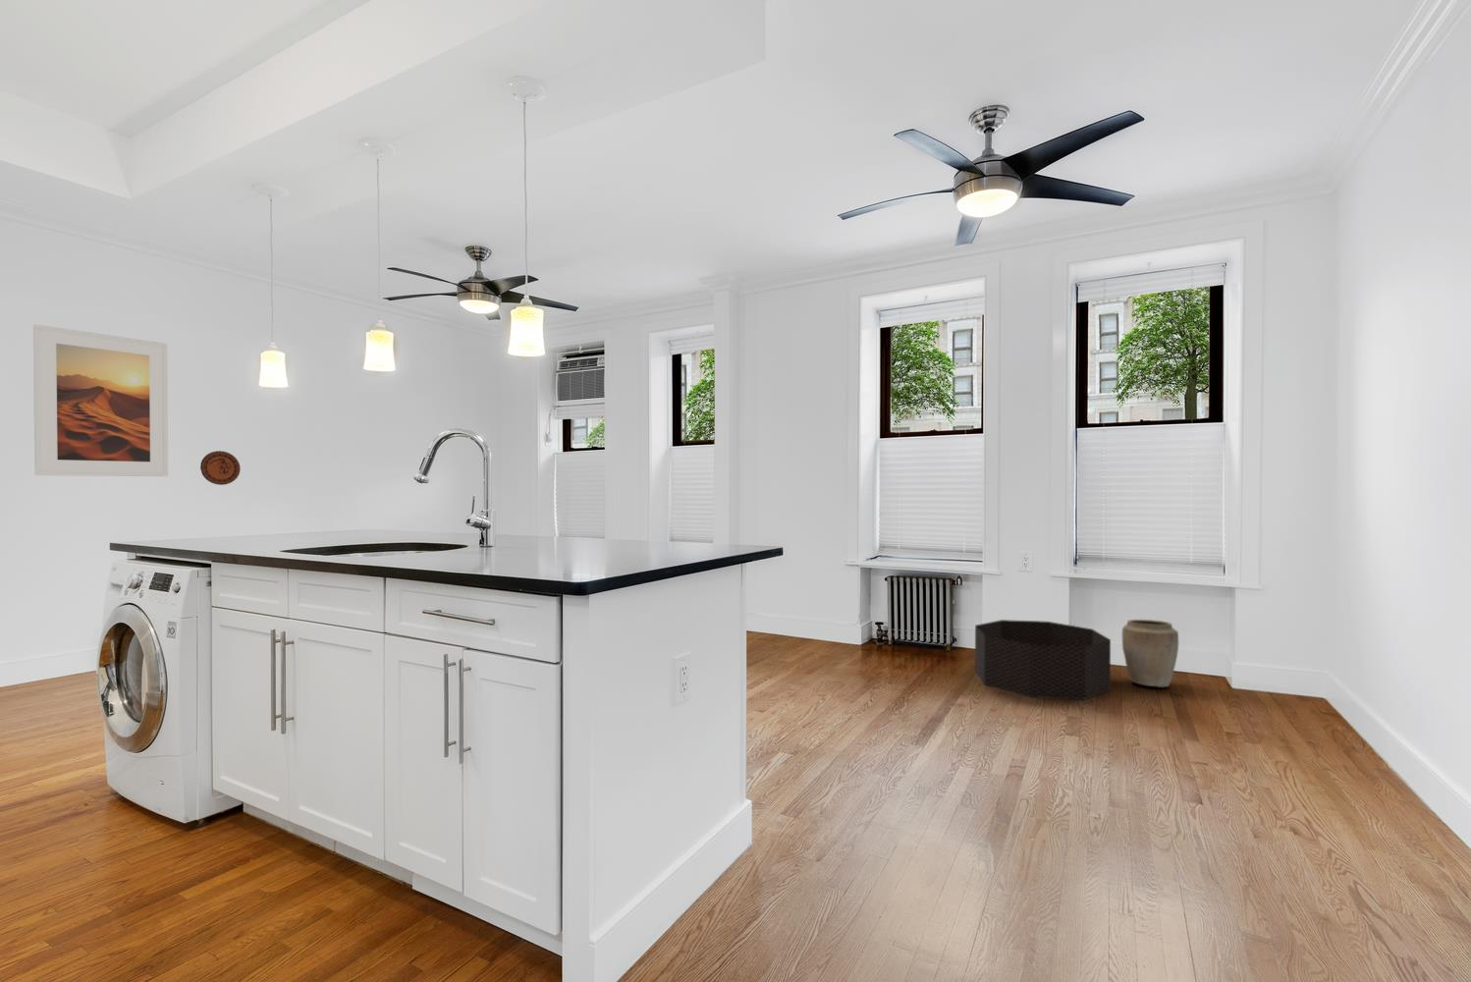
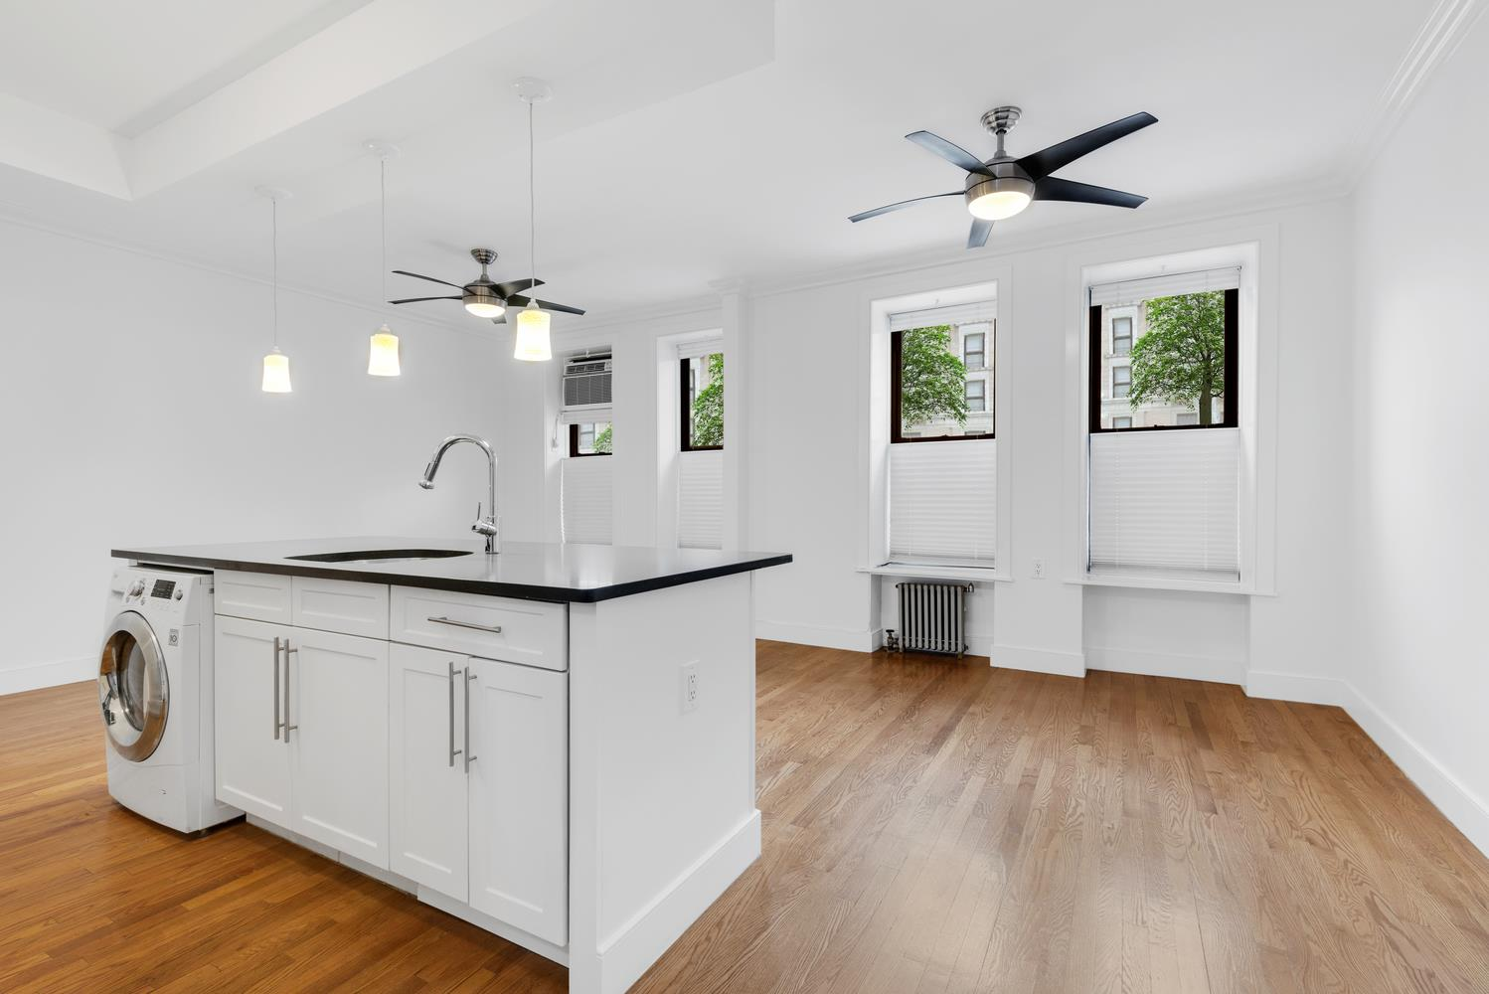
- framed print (105, 404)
- decorative plate (220, 467)
- vase (1149, 652)
- napkin ring (1039, 656)
